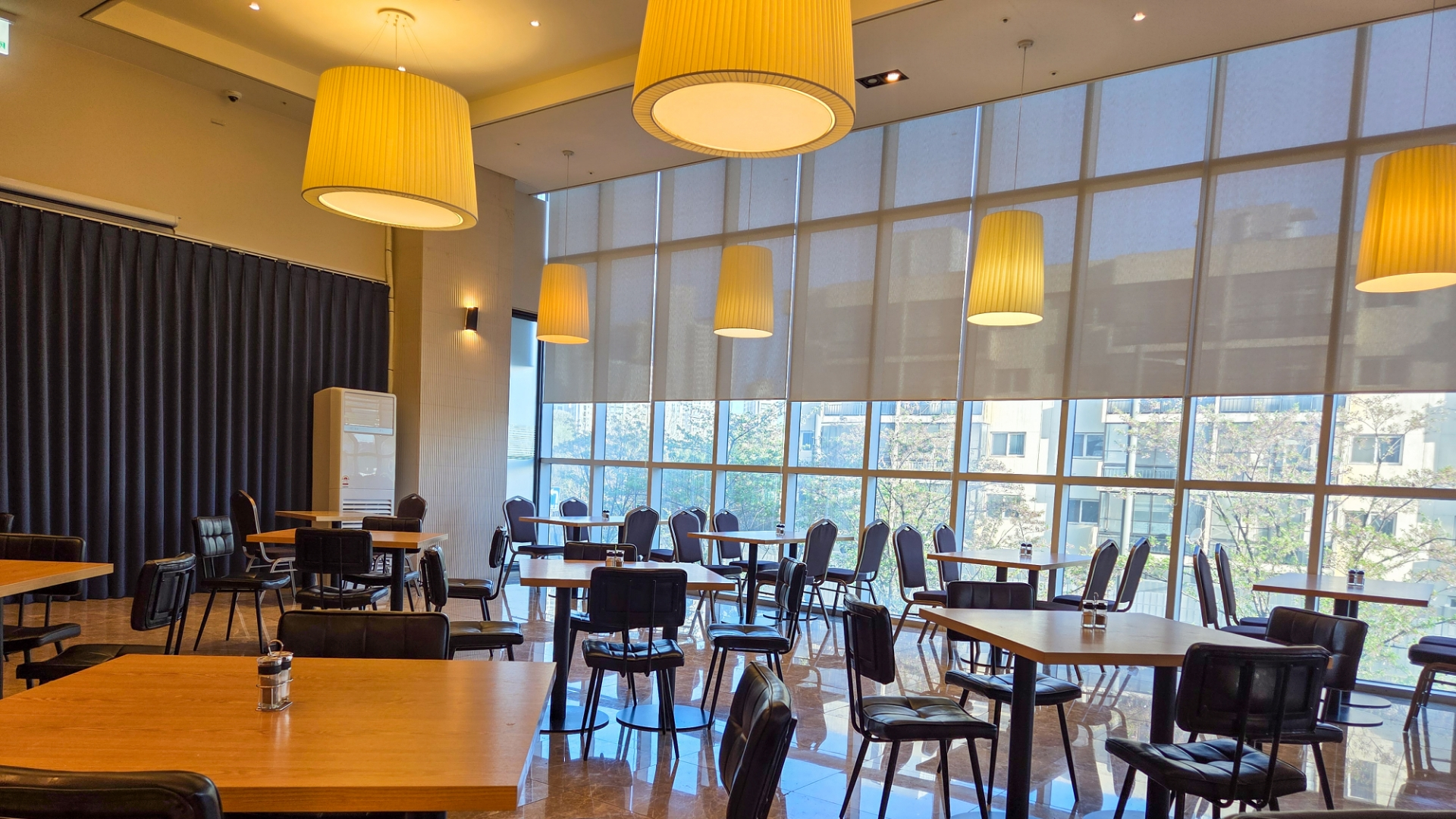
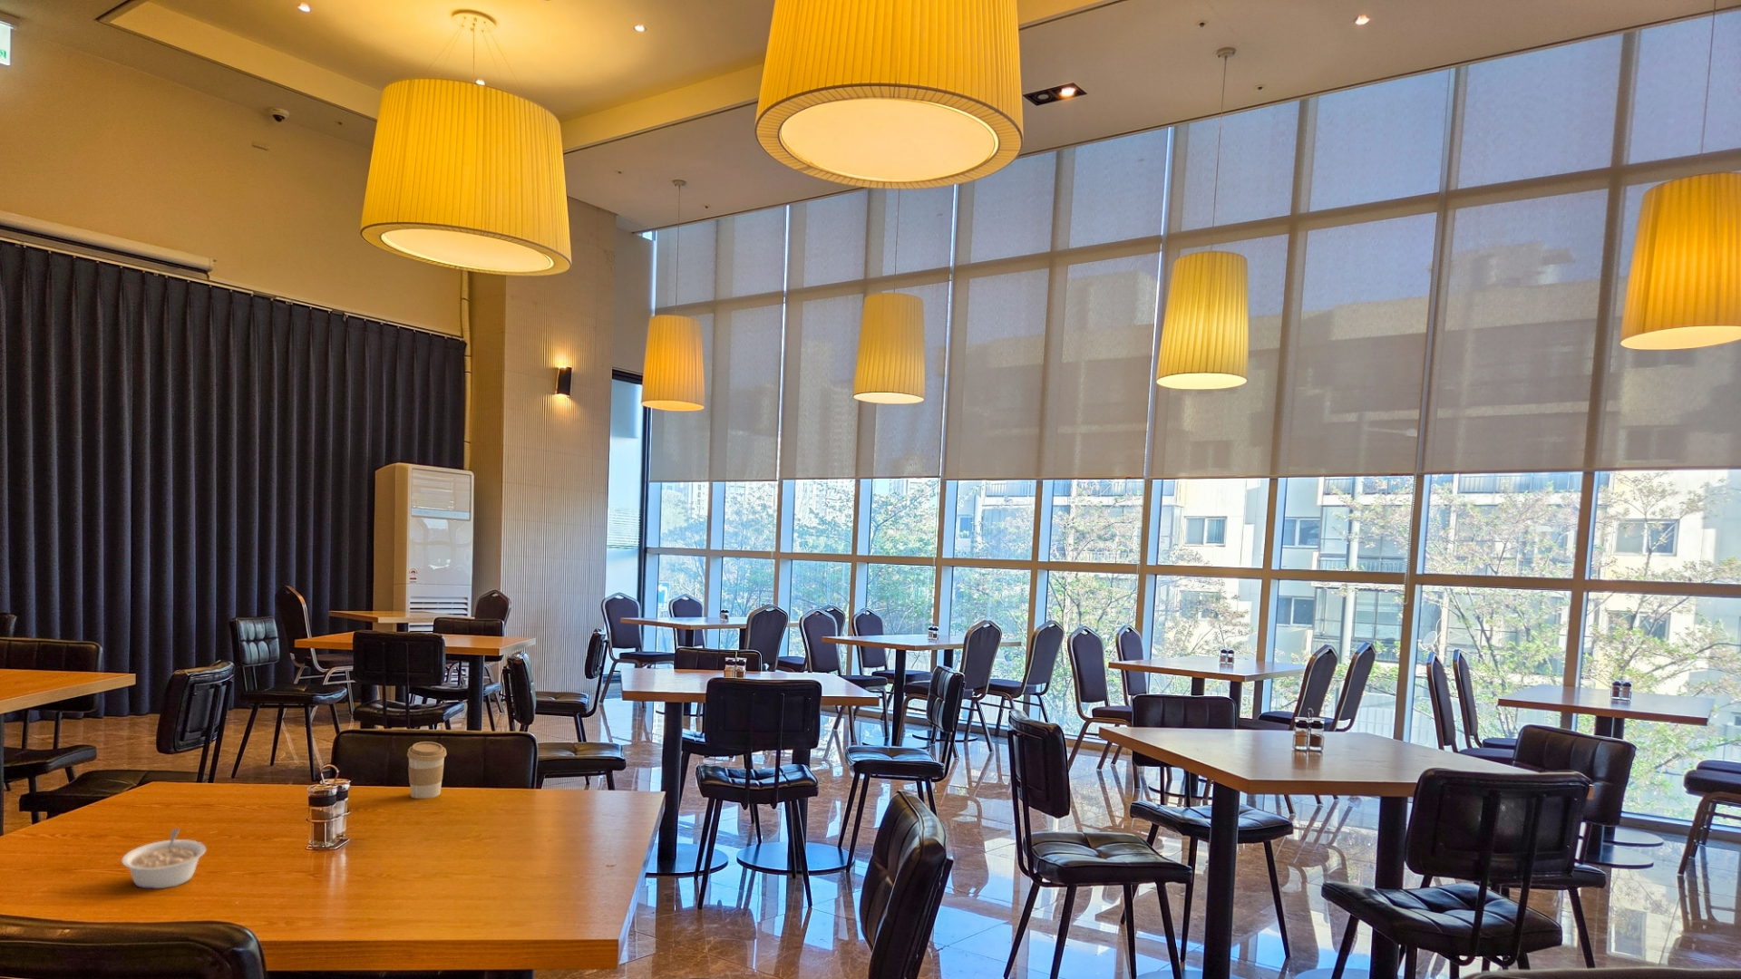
+ legume (163, 863)
+ coffee cup (426, 769)
